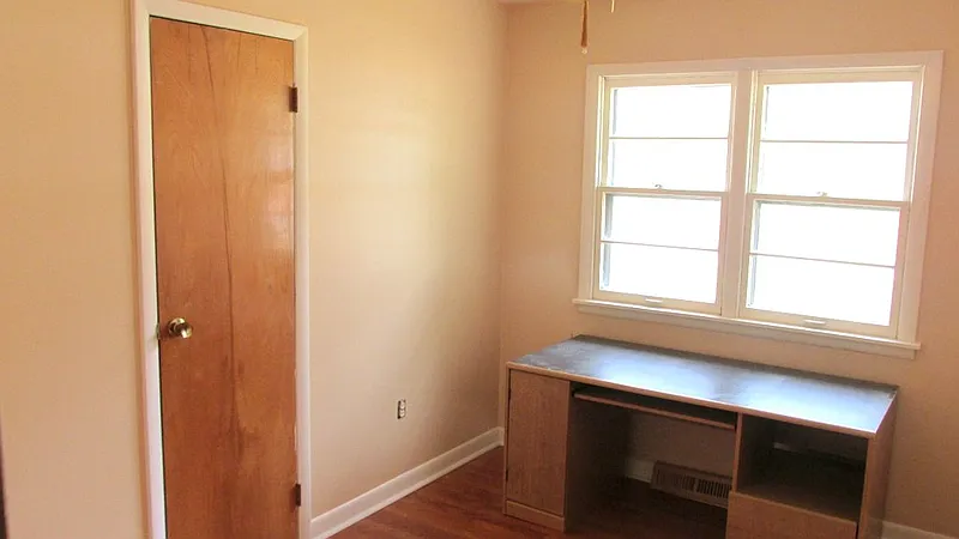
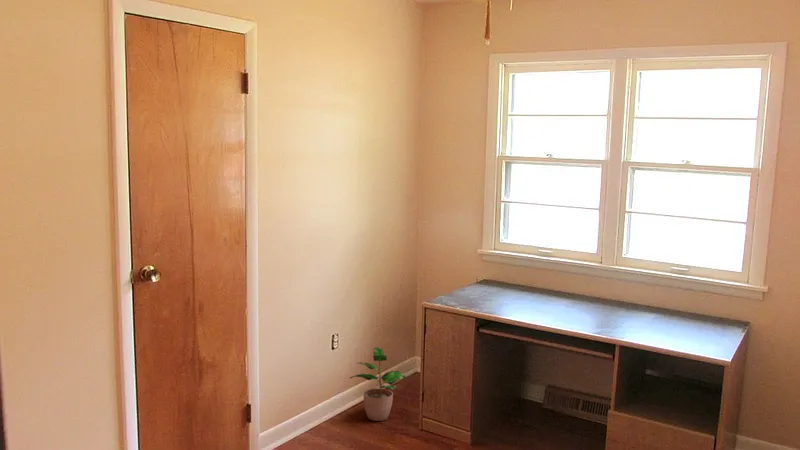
+ potted plant (378, 381)
